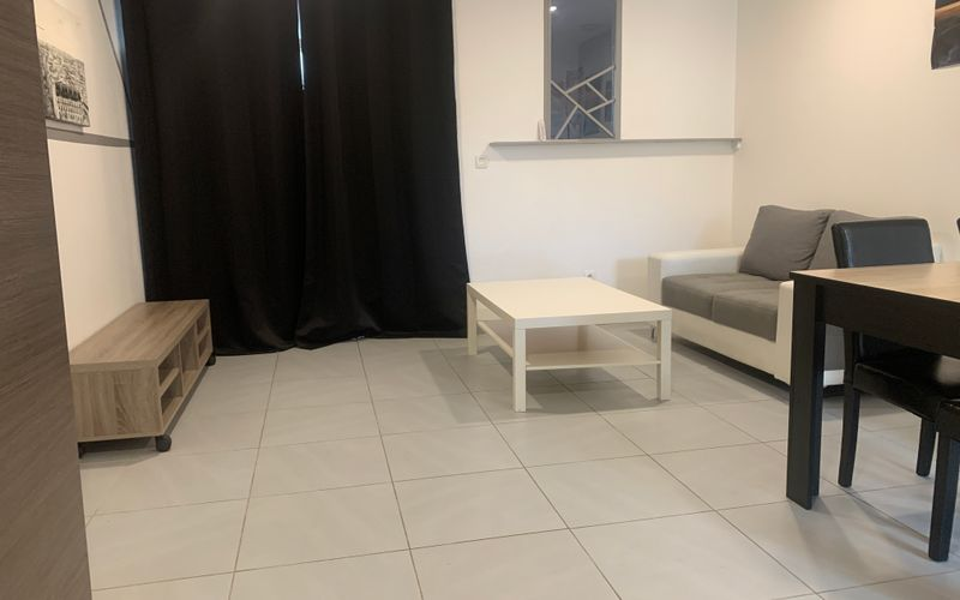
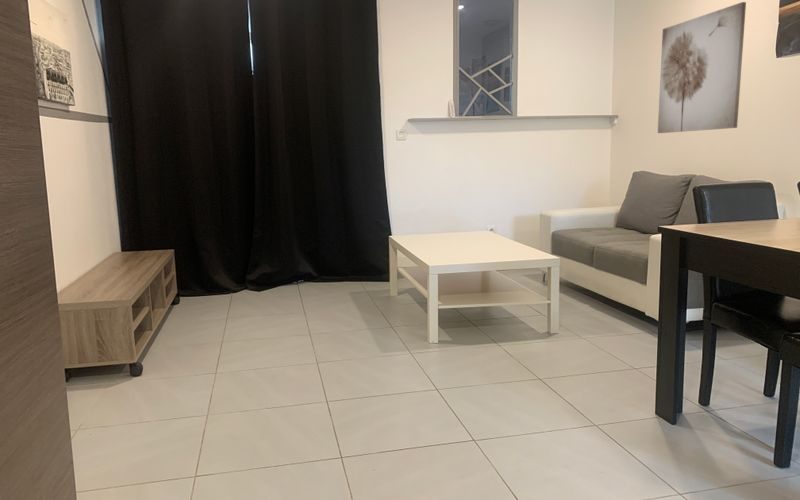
+ wall art (697, 74)
